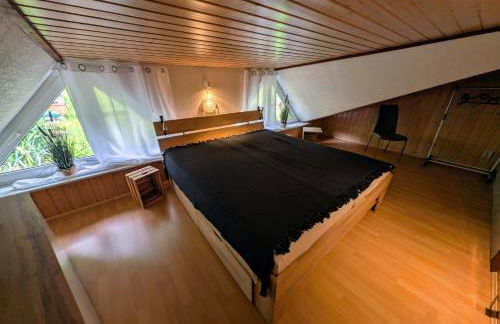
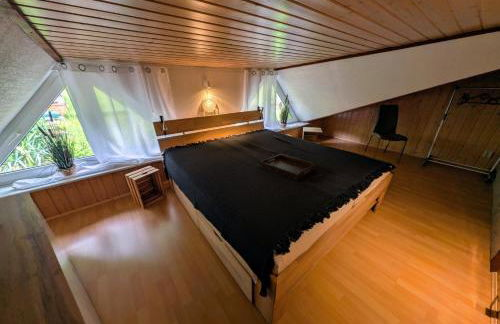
+ serving tray (287, 165)
